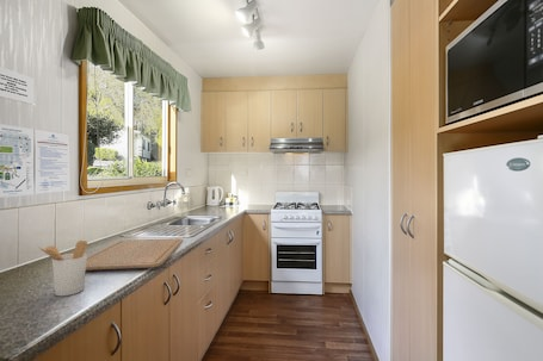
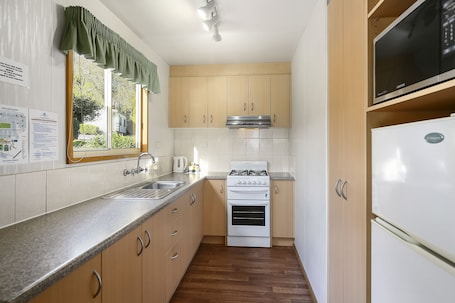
- utensil holder (62, 267)
- chopping board (136, 250)
